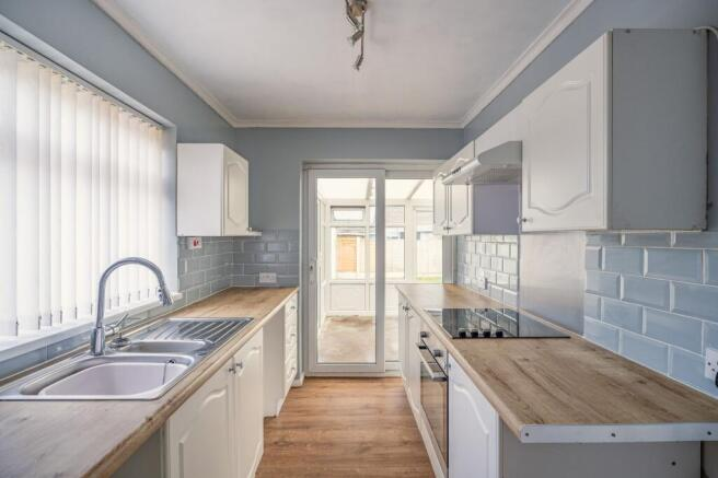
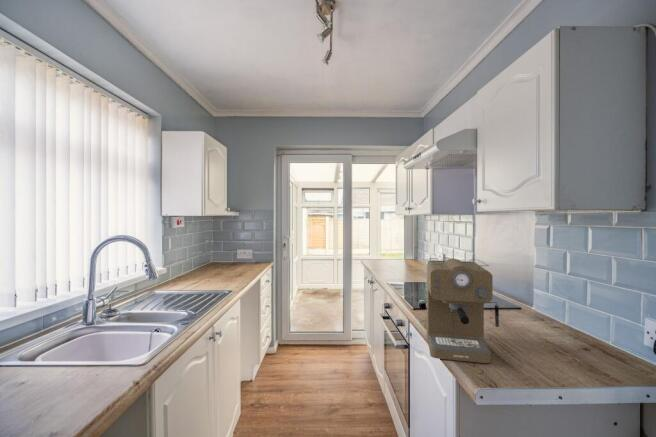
+ coffee maker (461, 305)
